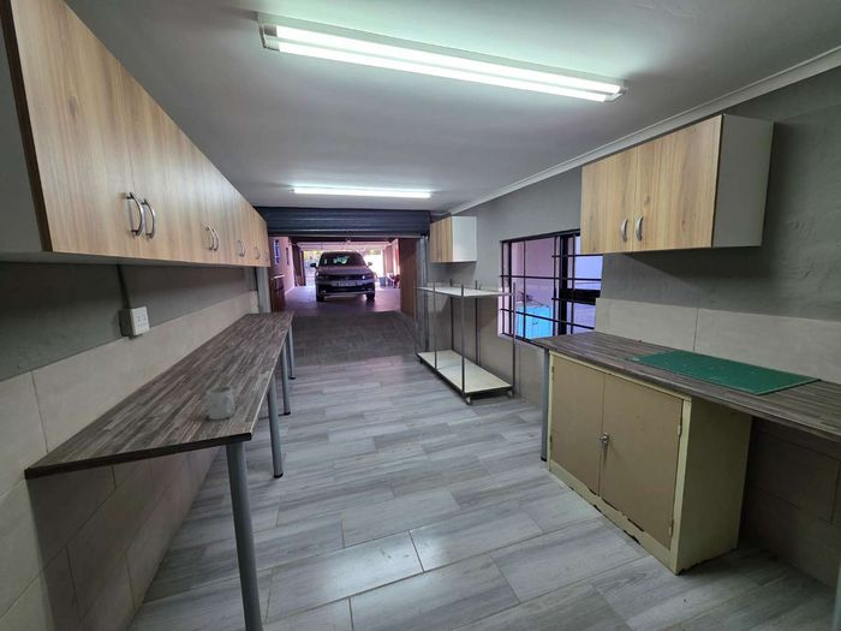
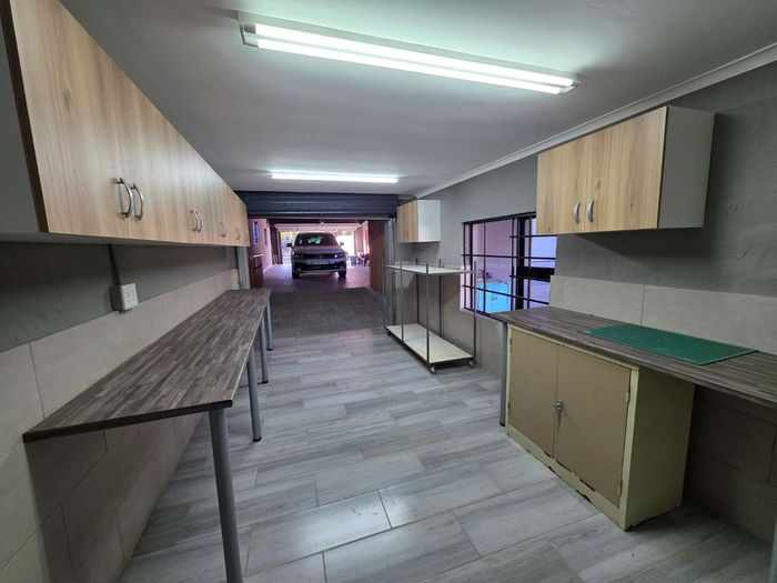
- mug (222, 403)
